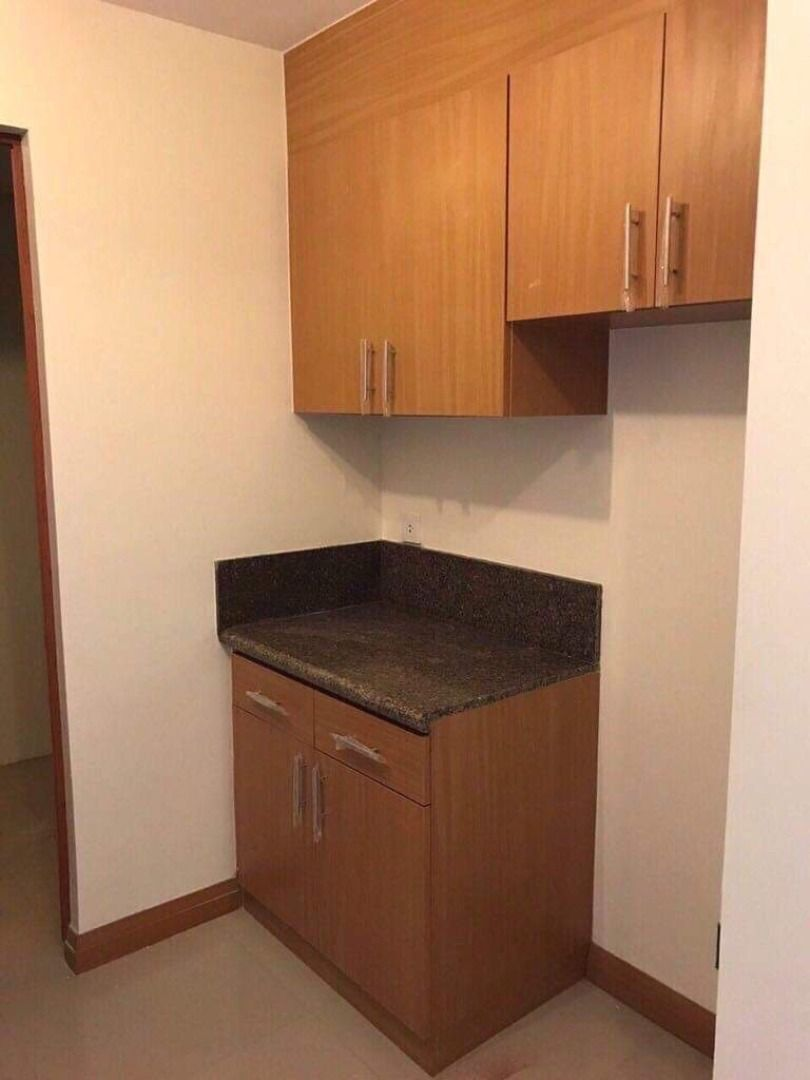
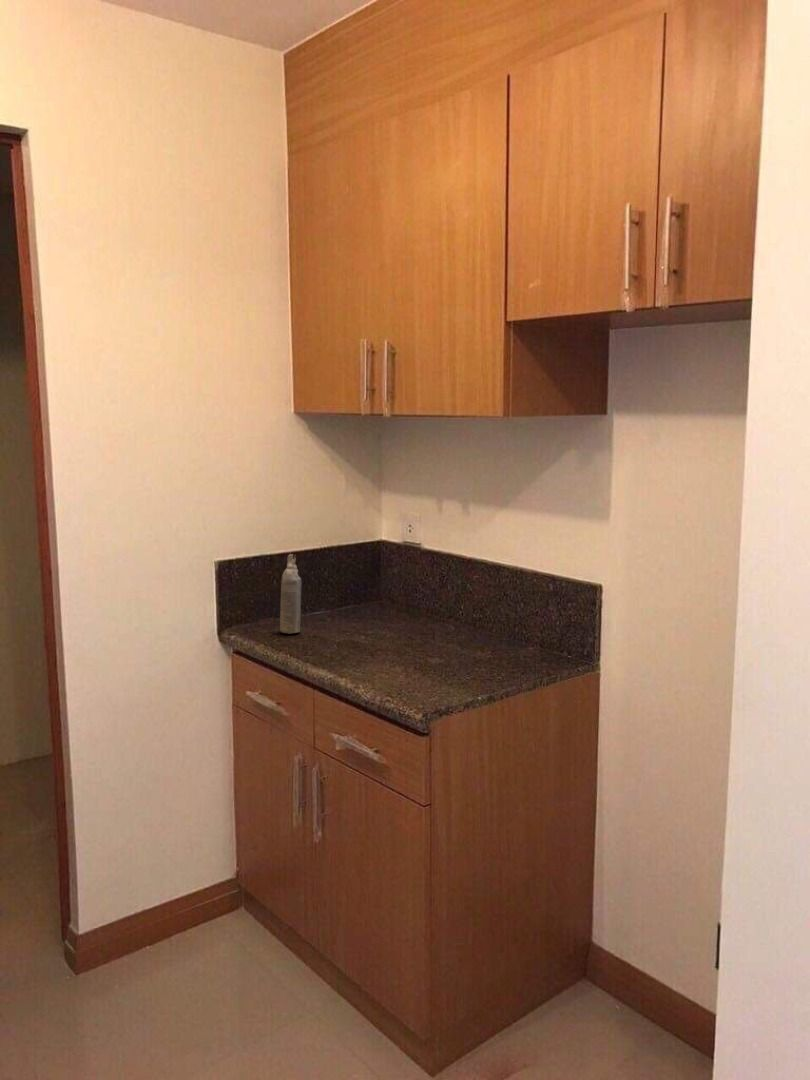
+ aerosol can (290, 593)
